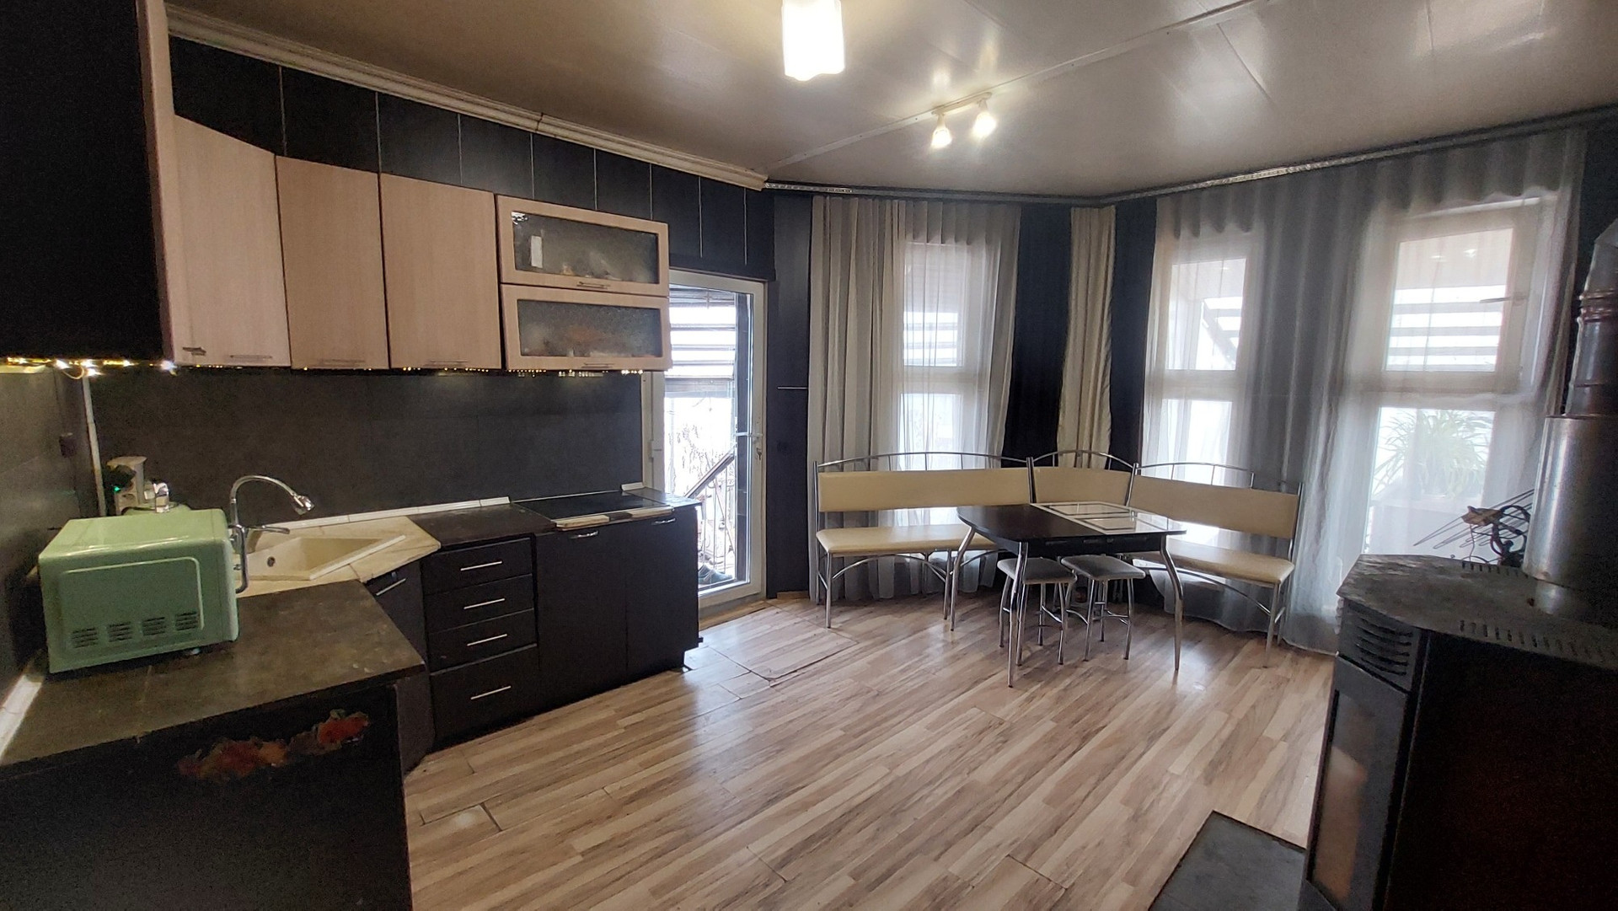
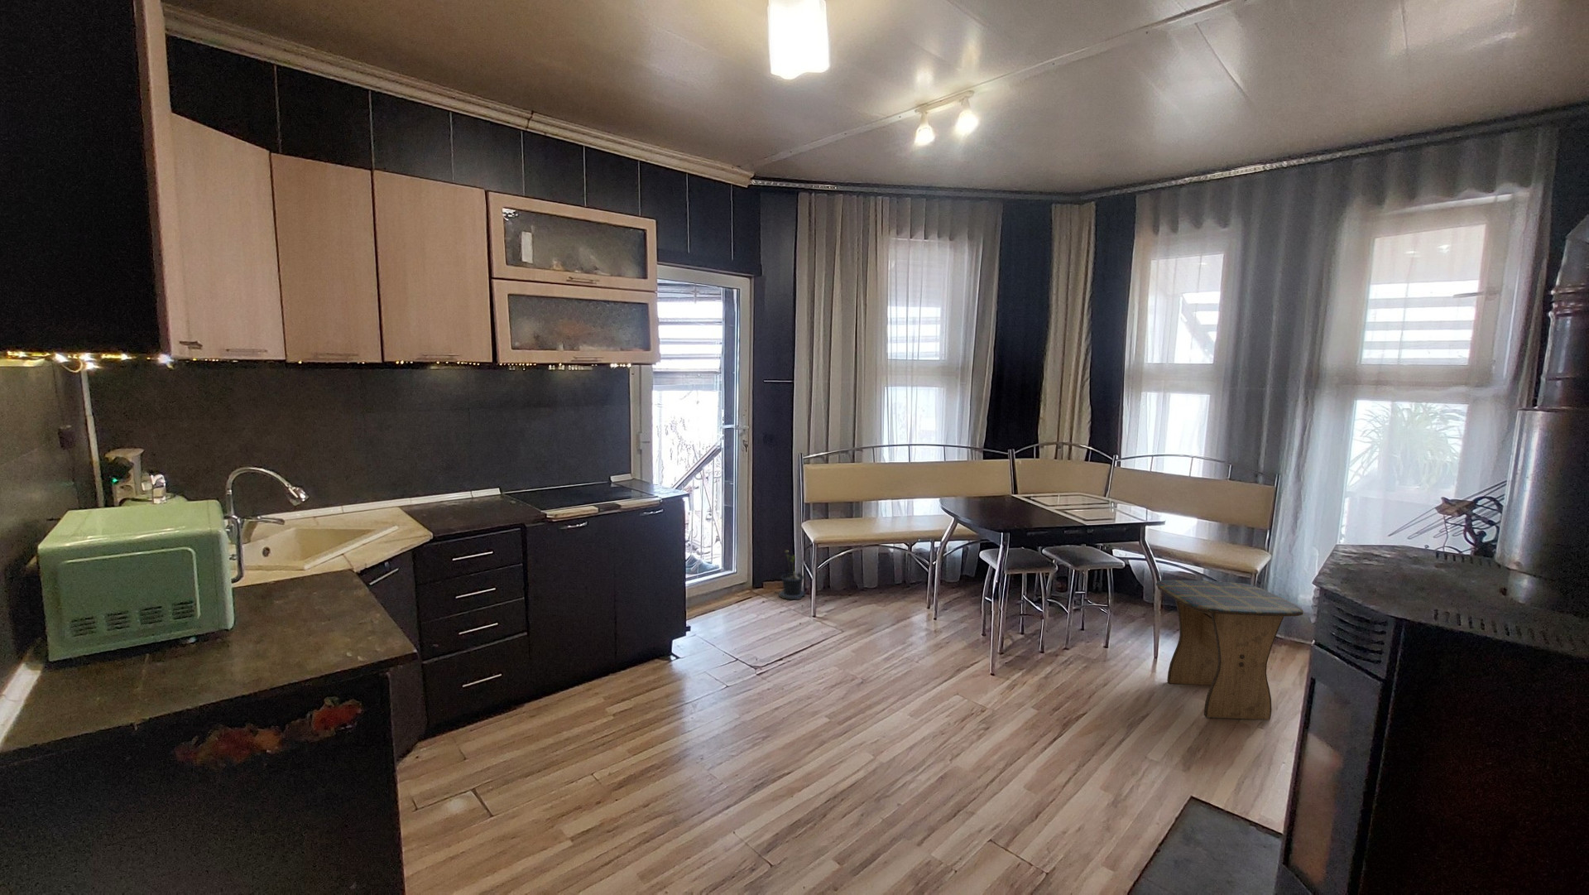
+ stool (1220, 647)
+ potted plant (791, 572)
